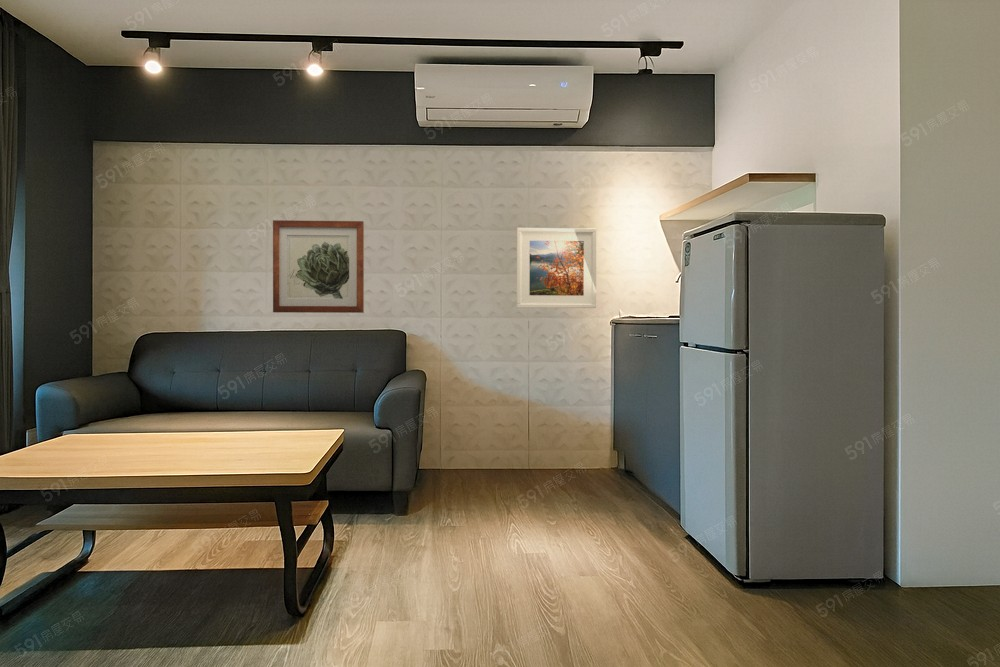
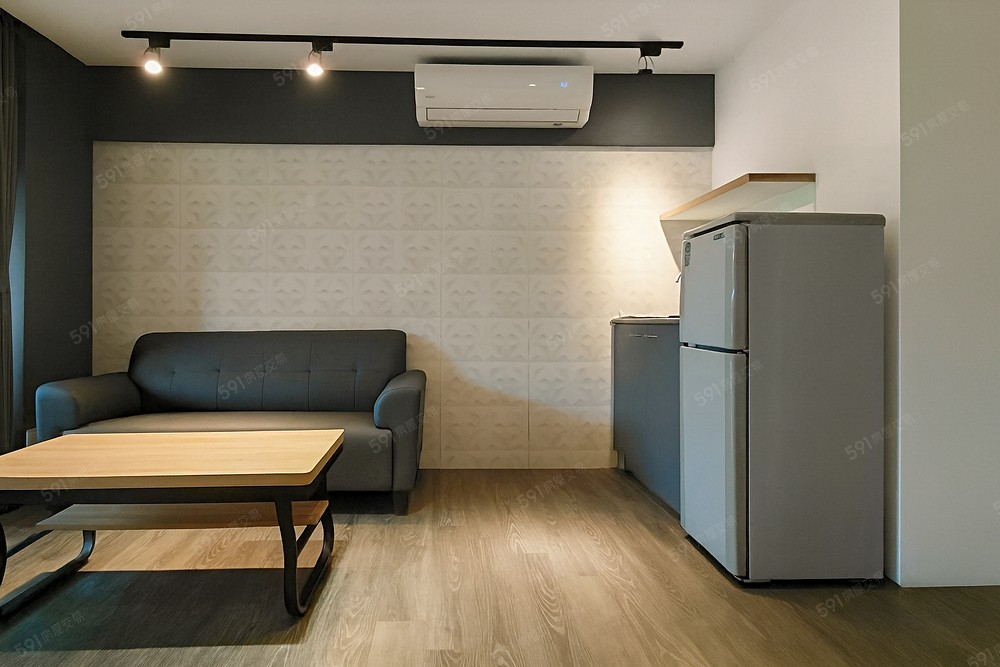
- wall art (318, 266)
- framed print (556, 268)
